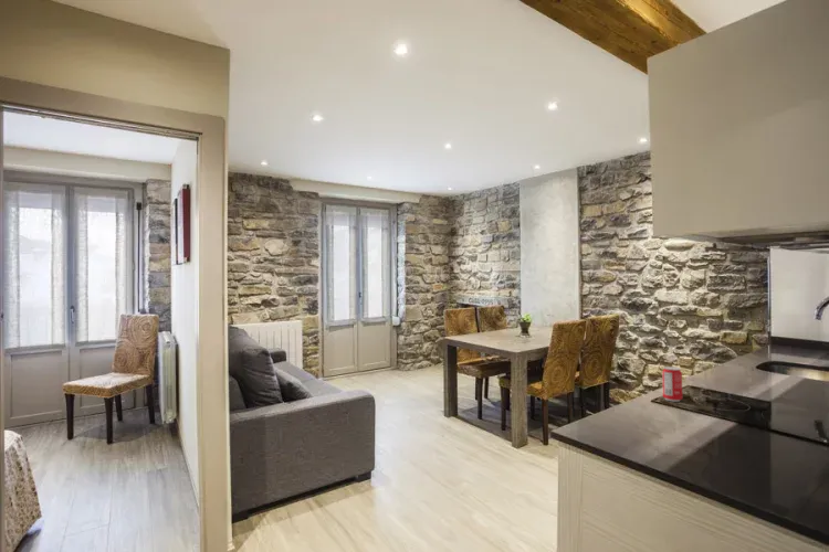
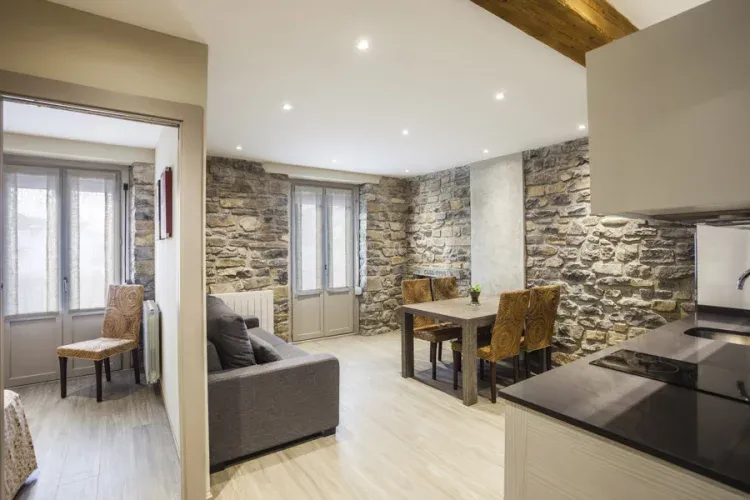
- beverage can (672, 383)
